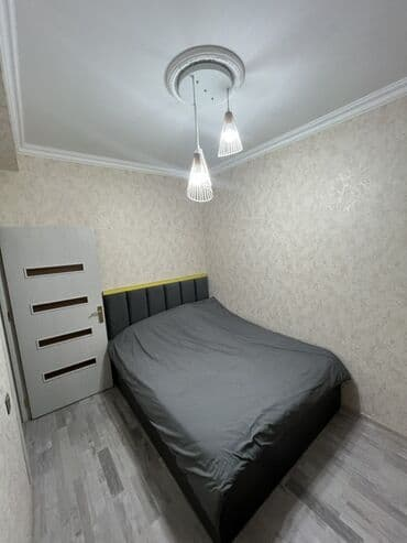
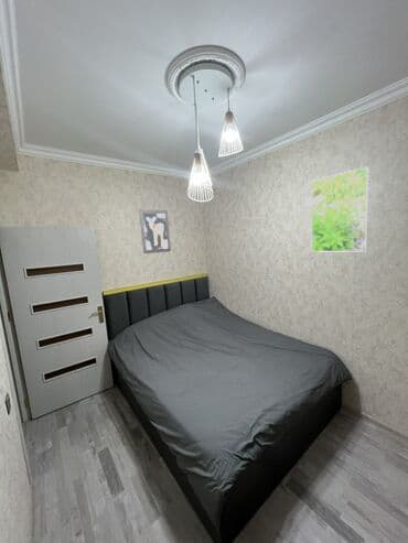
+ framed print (337, 214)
+ wall art (155, 231)
